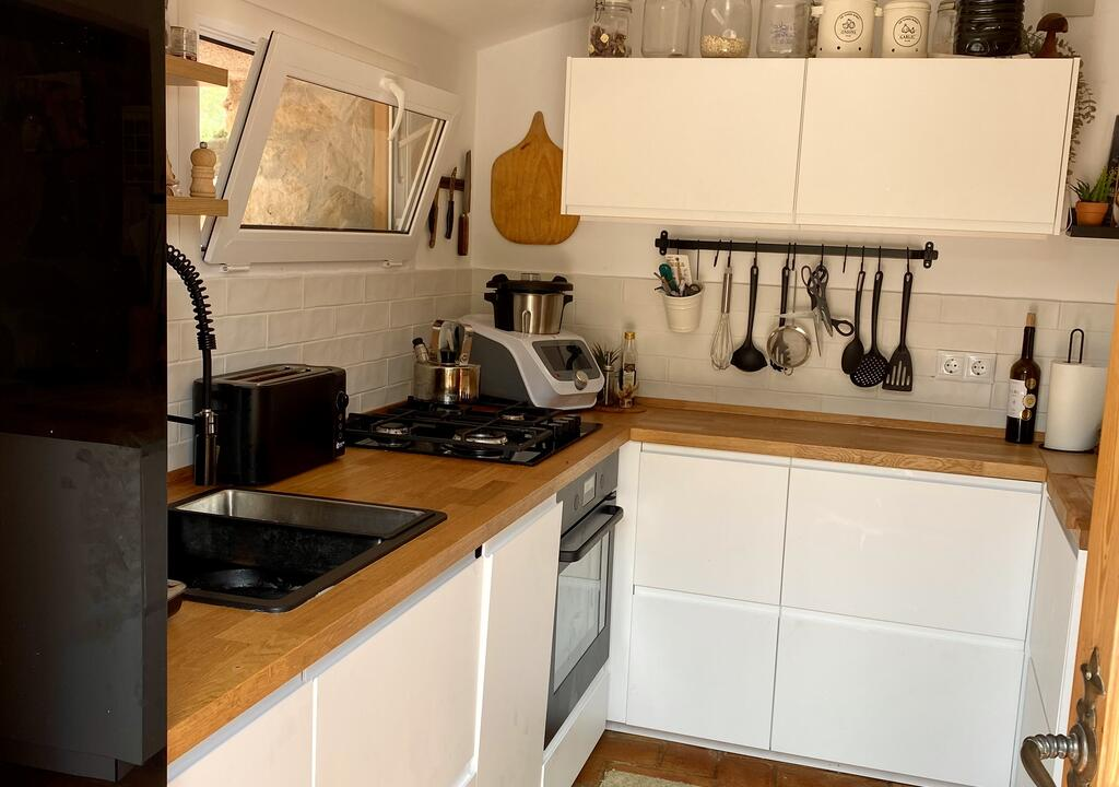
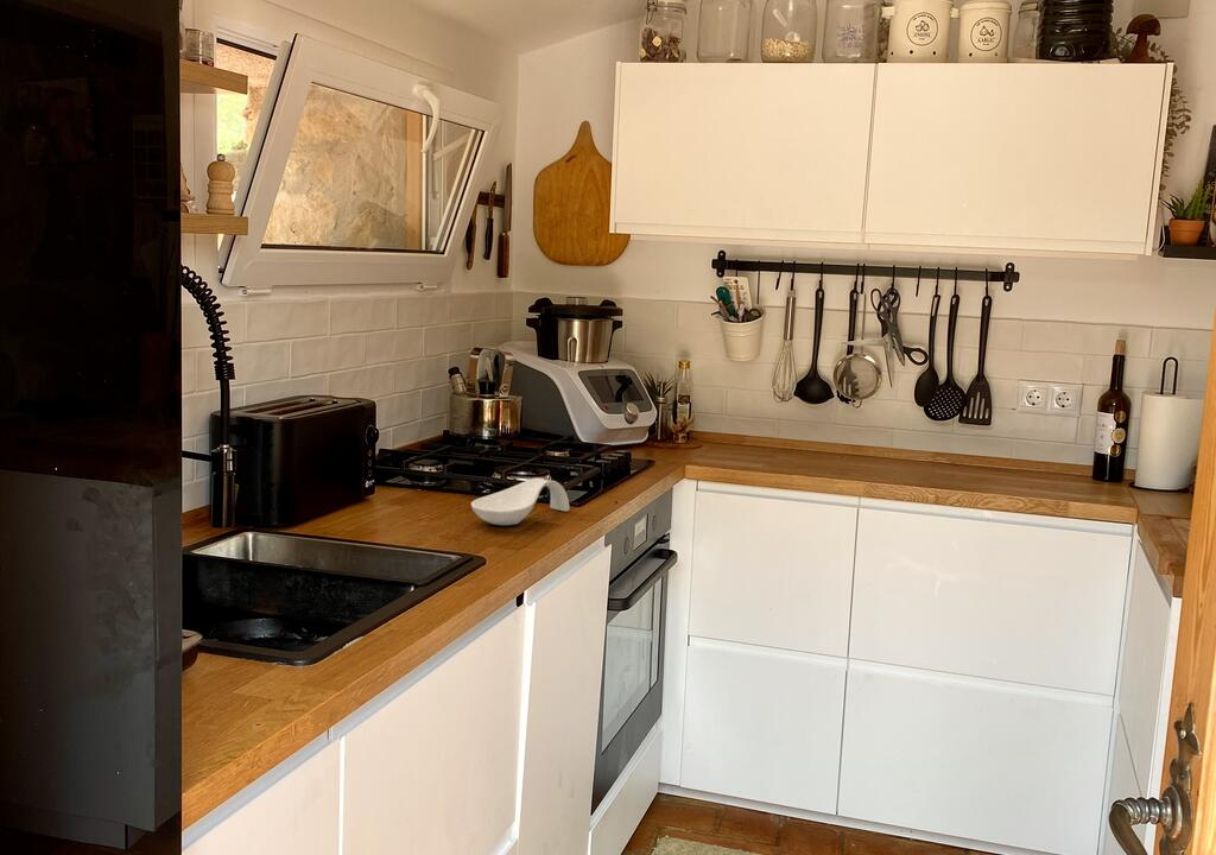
+ spoon rest (522, 500)
